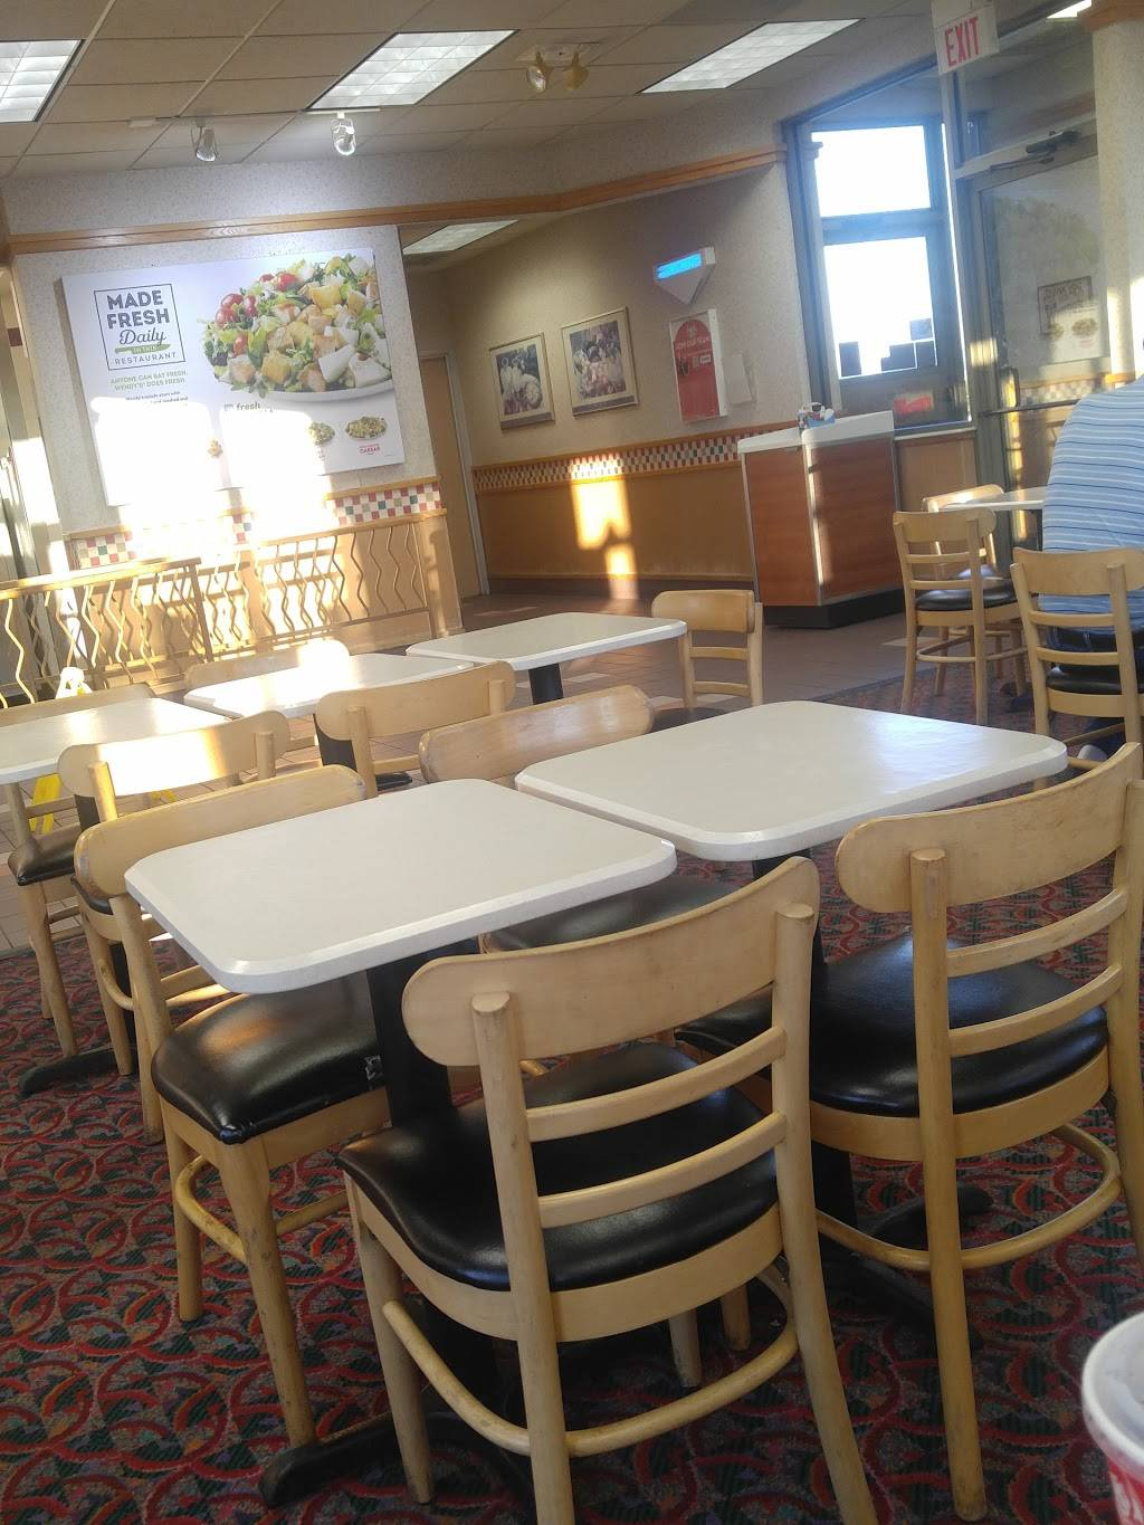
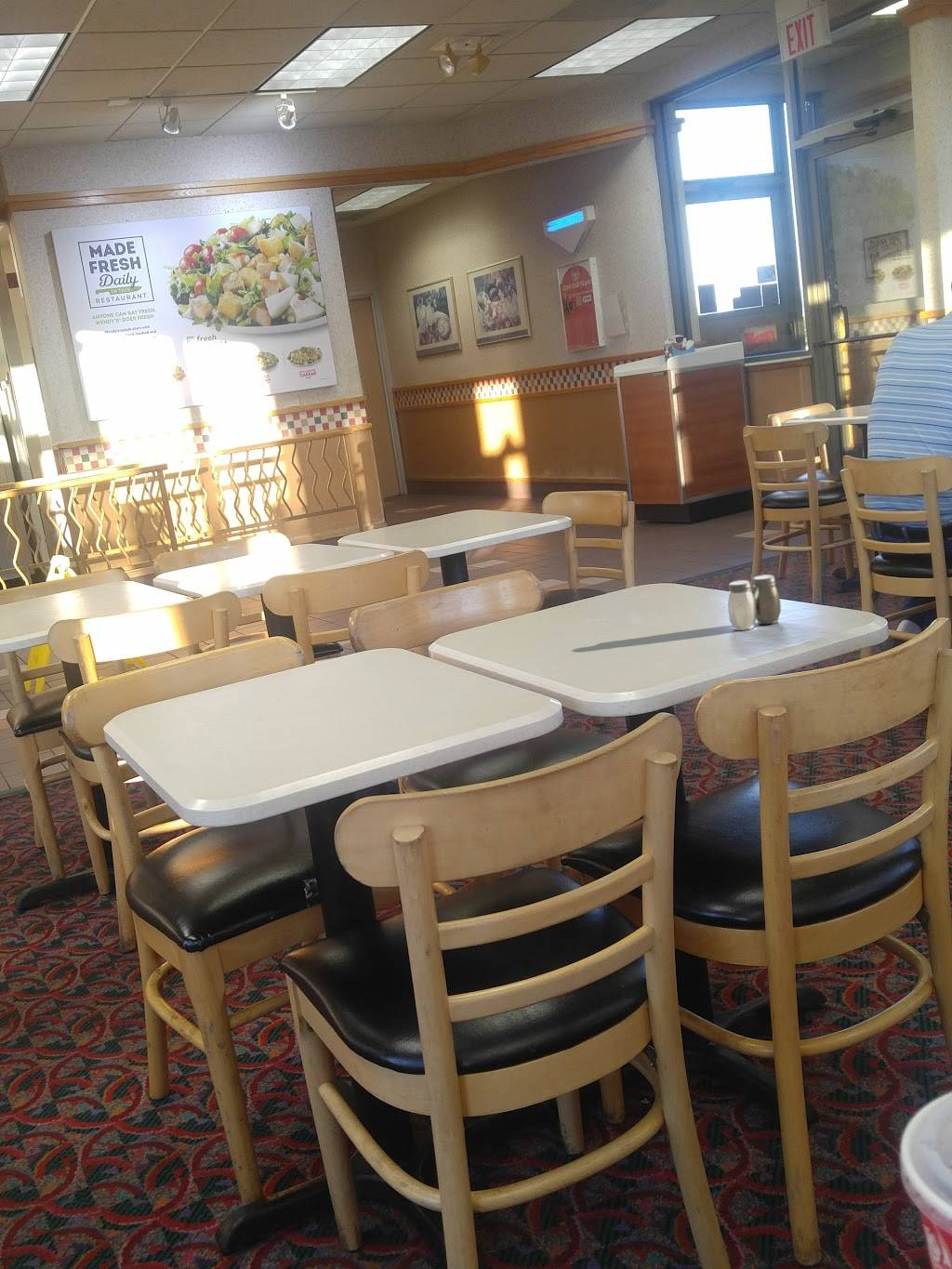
+ salt and pepper shaker (753, 601)
